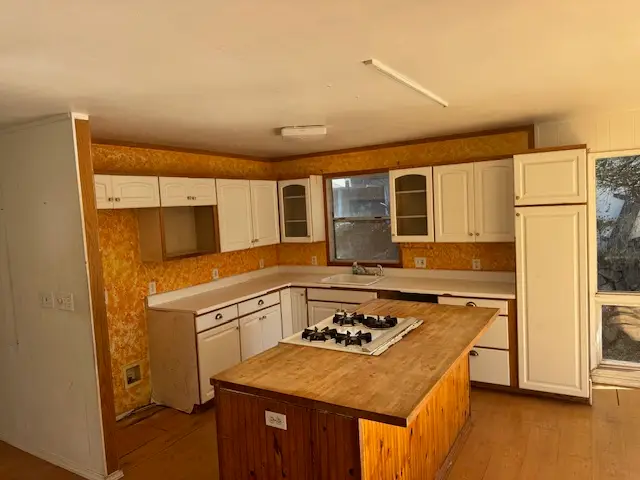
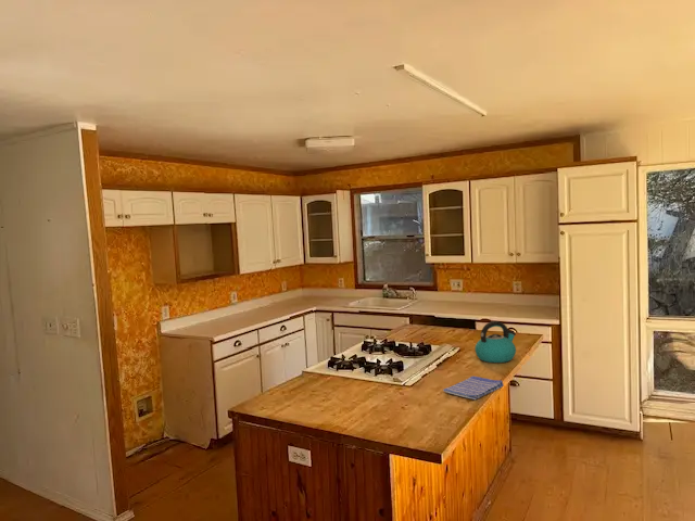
+ kettle (496, 340)
+ dish towel (473, 385)
